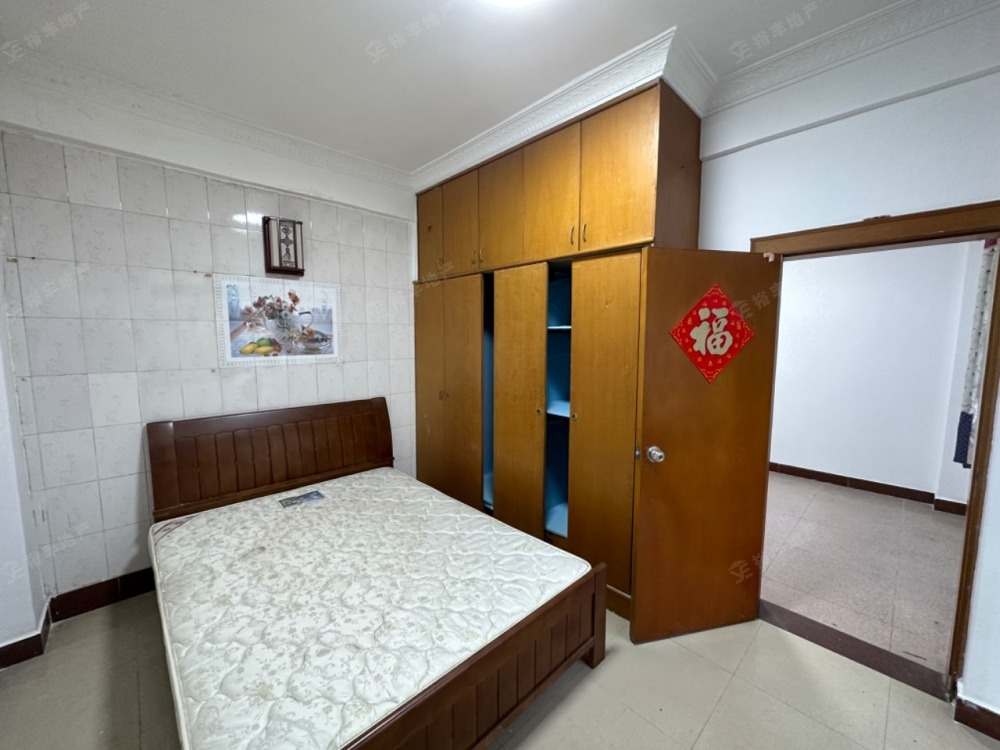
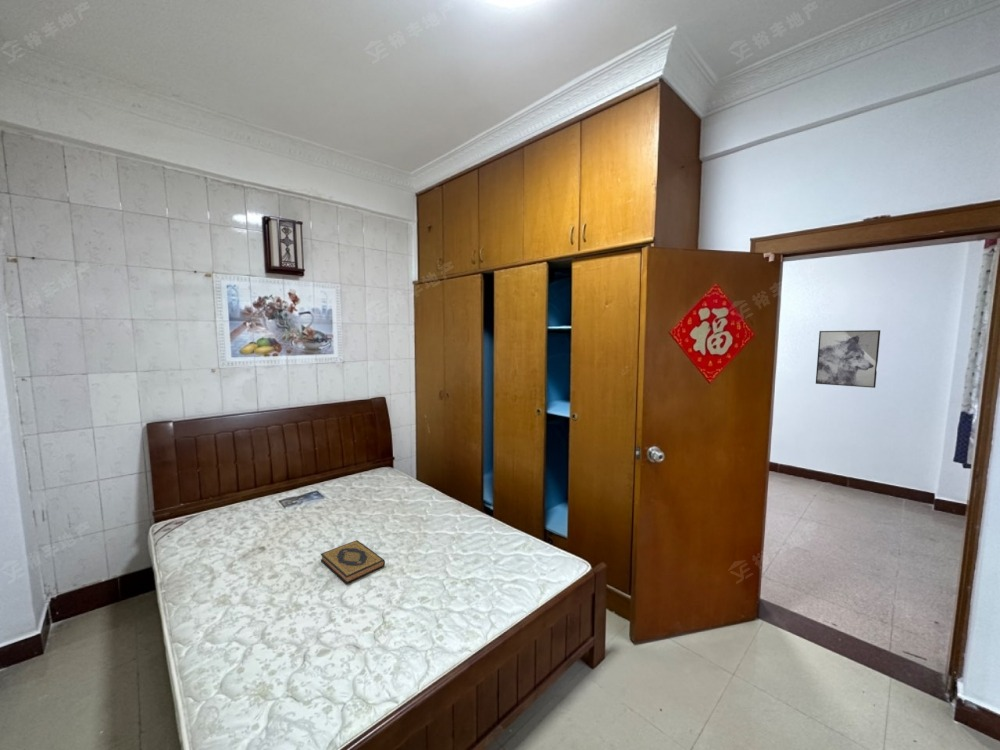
+ wall art (846, 358)
+ hardback book (352, 559)
